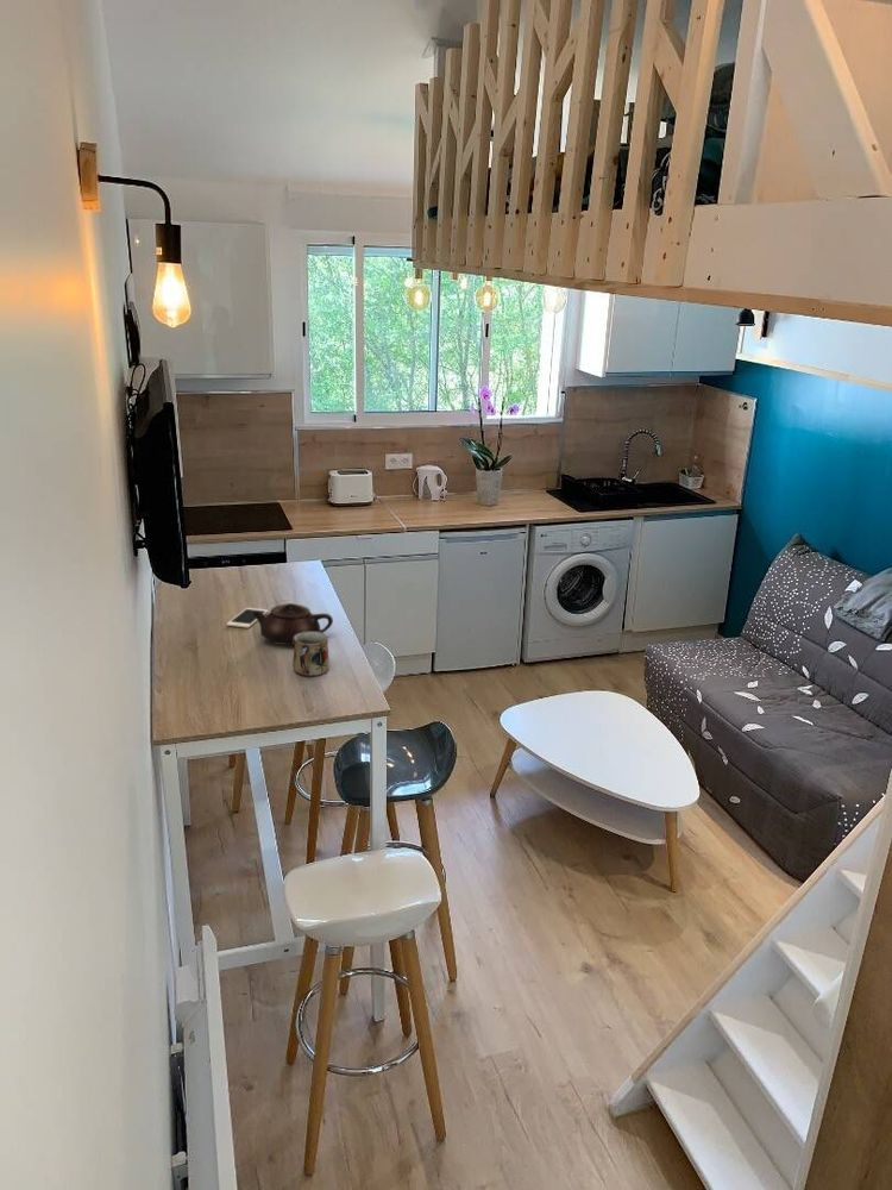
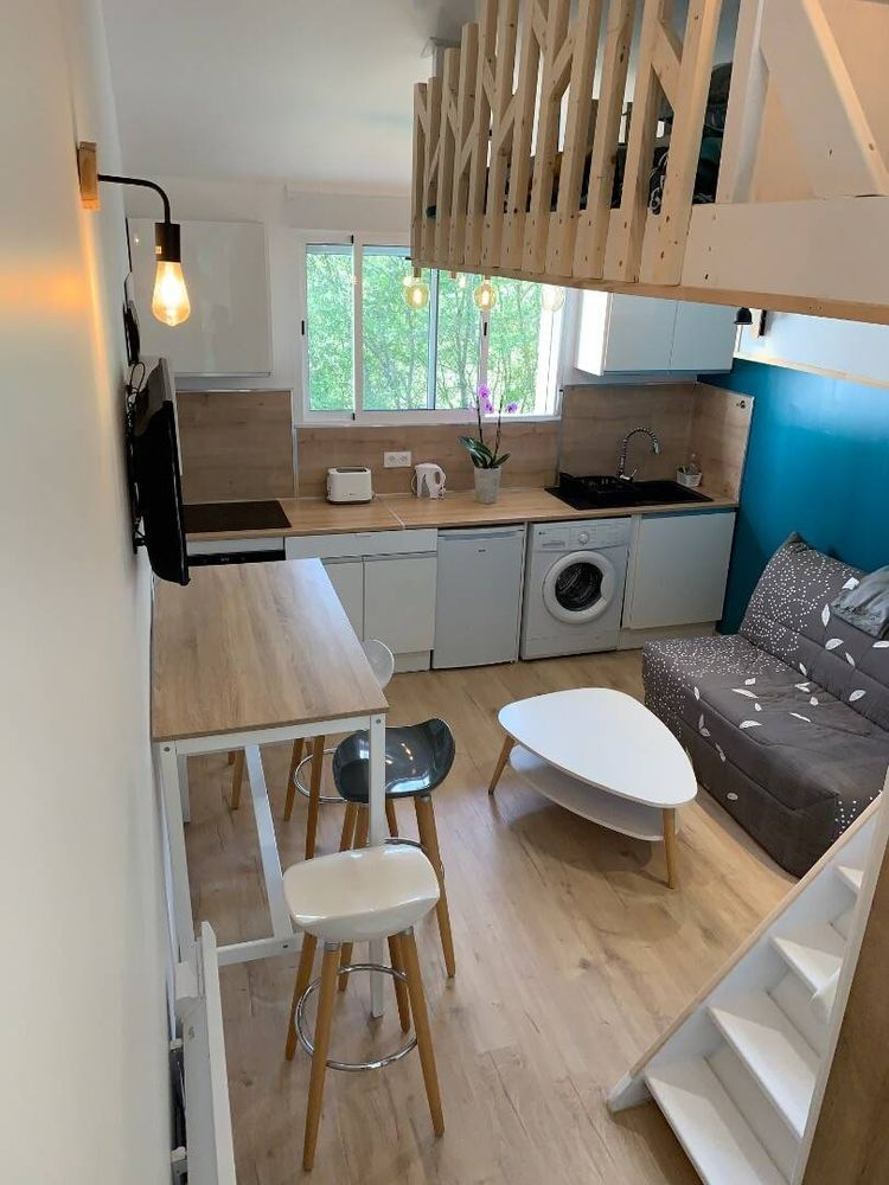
- mug (310, 653)
- teapot (291, 621)
- cell phone (247, 616)
